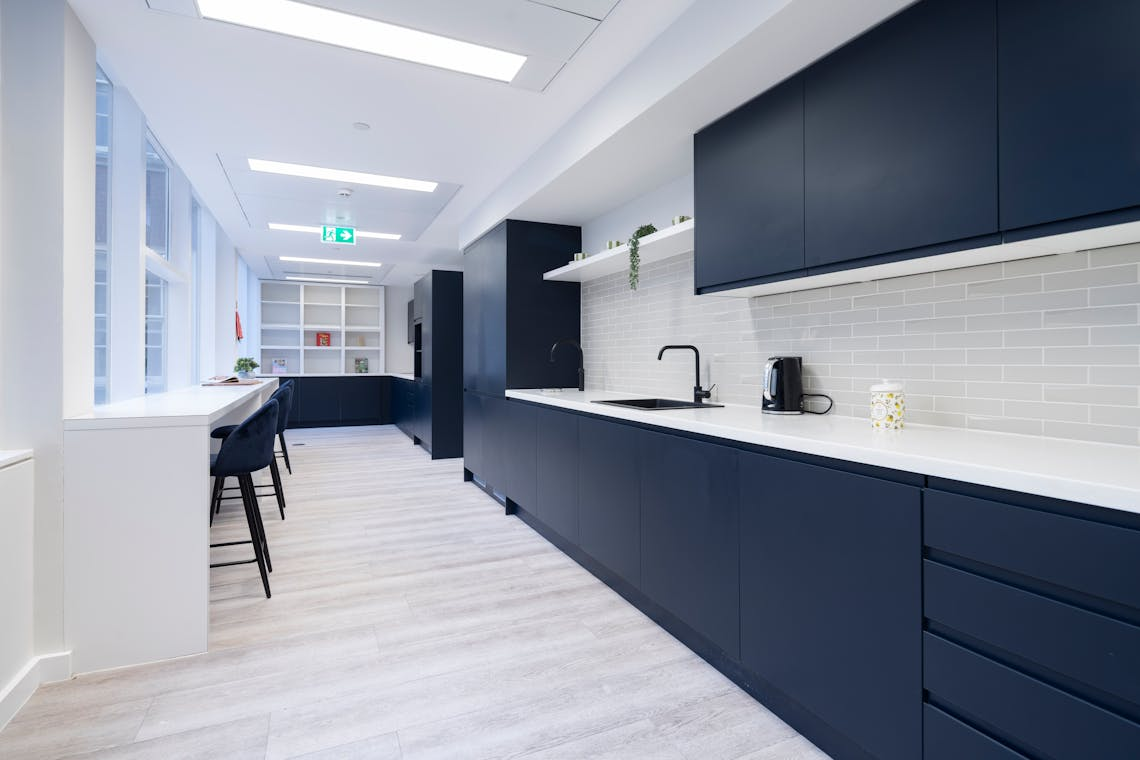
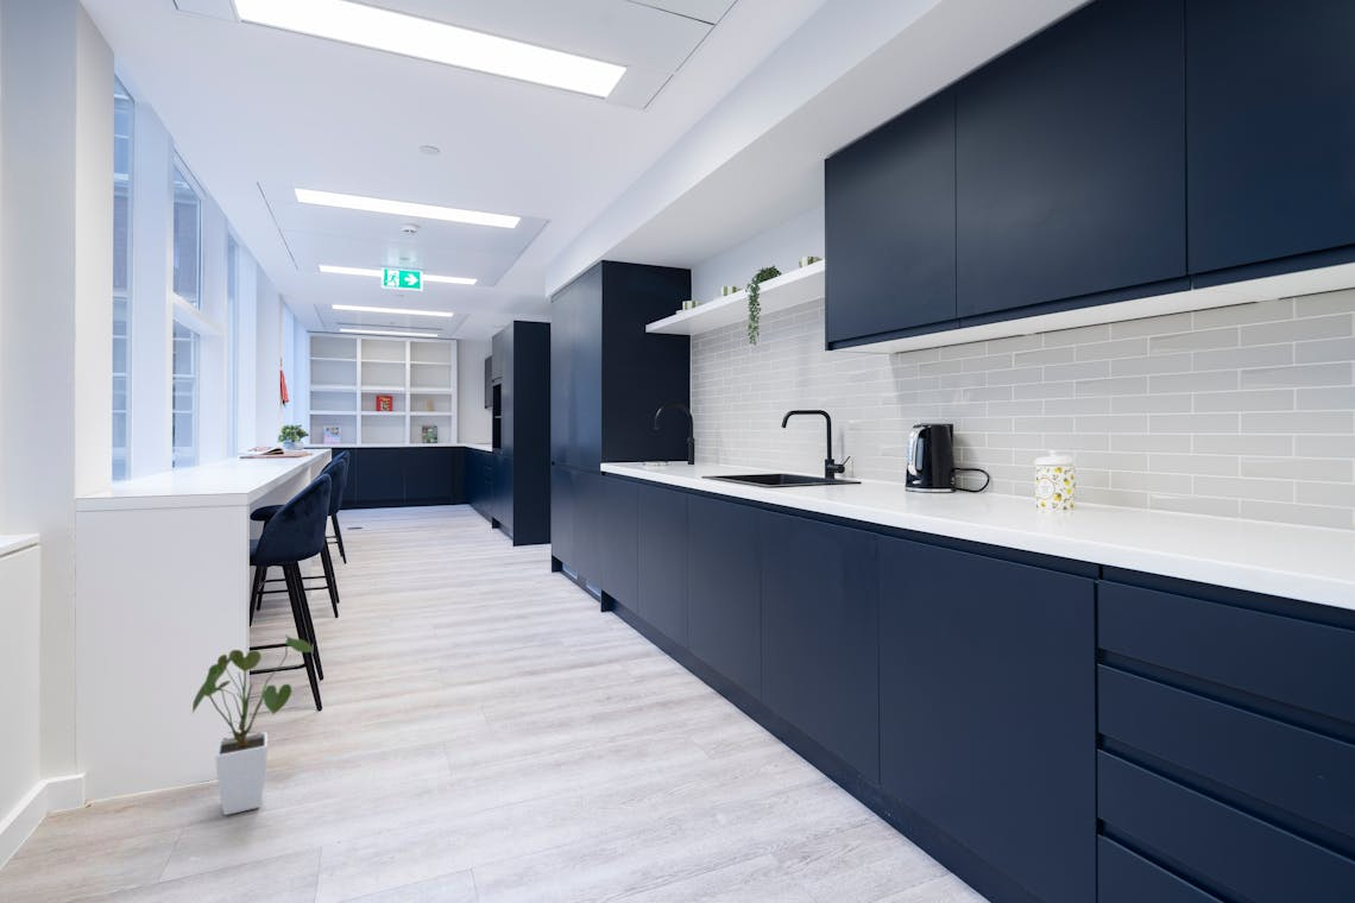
+ house plant (252, 722)
